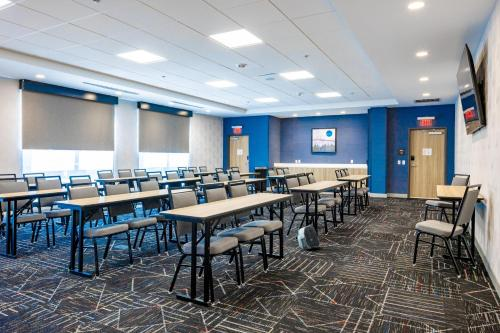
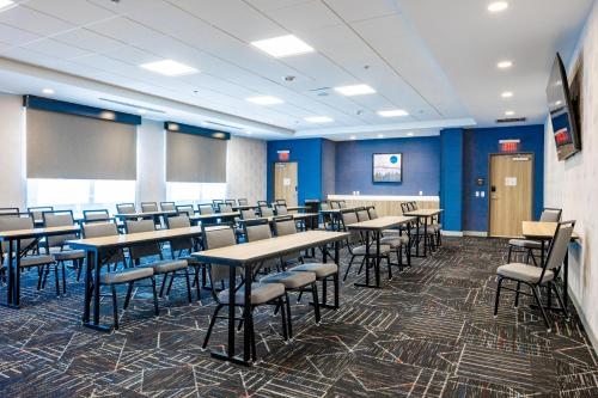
- backpack (308, 237)
